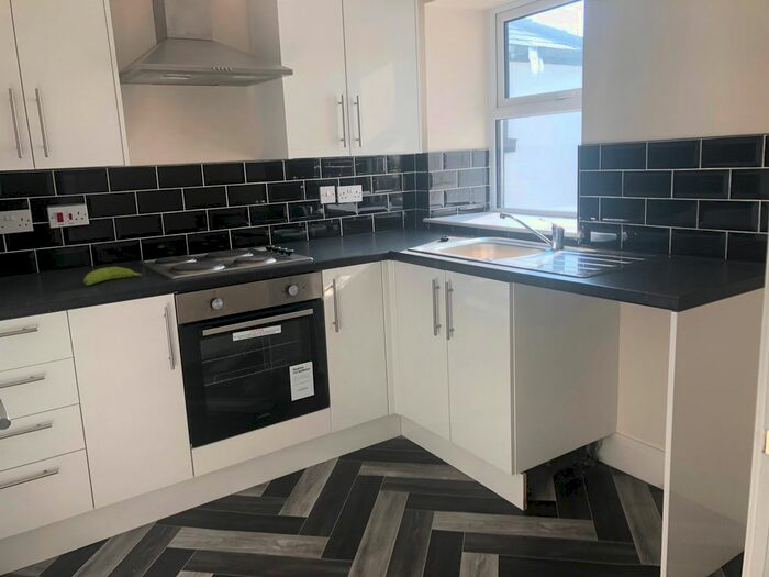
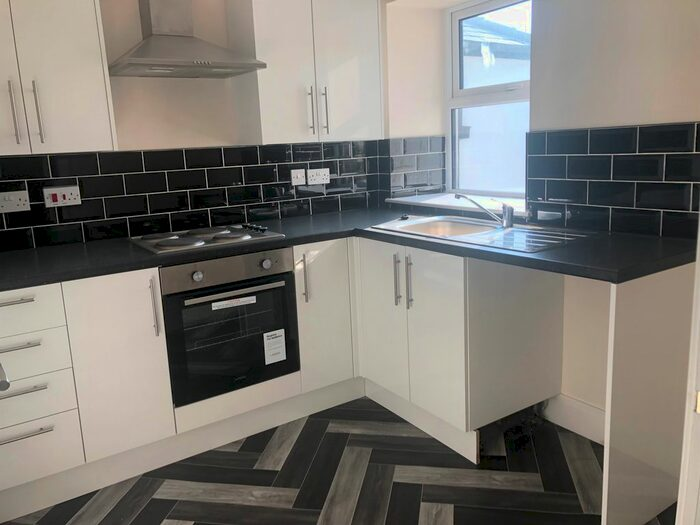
- fruit (110, 275)
